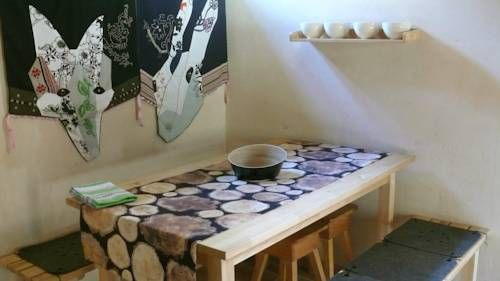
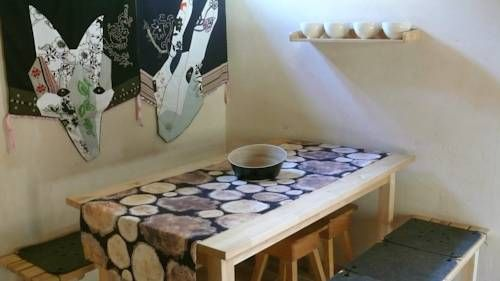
- dish towel (103, 193)
